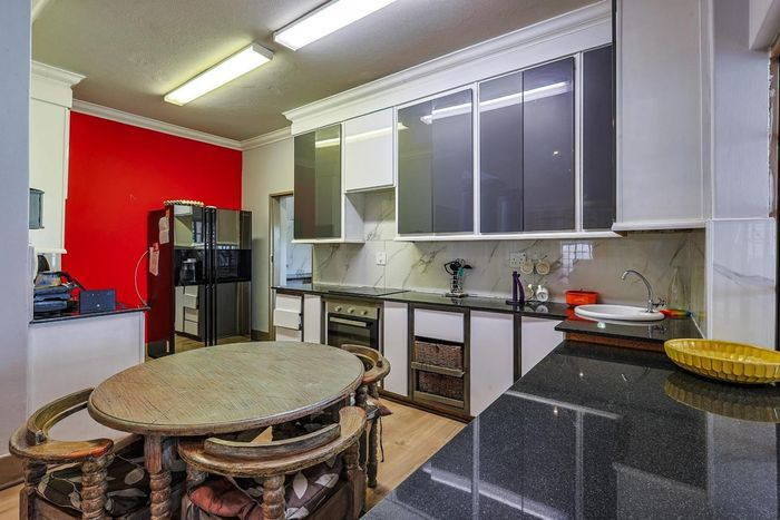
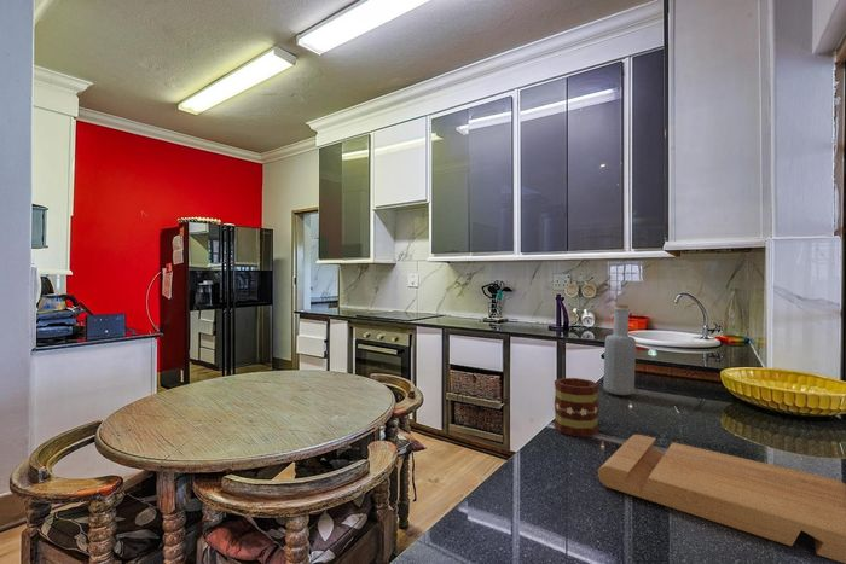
+ bottle (619, 349)
+ cutting board (718, 483)
+ mug (575, 402)
